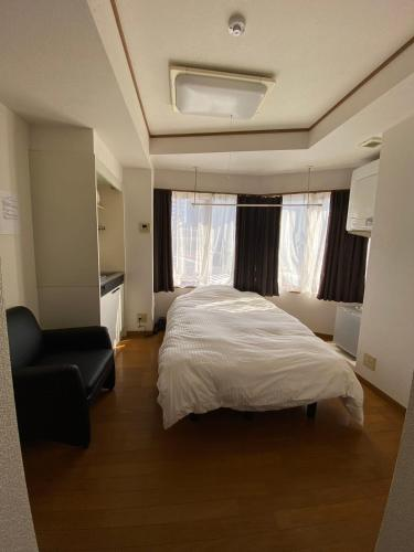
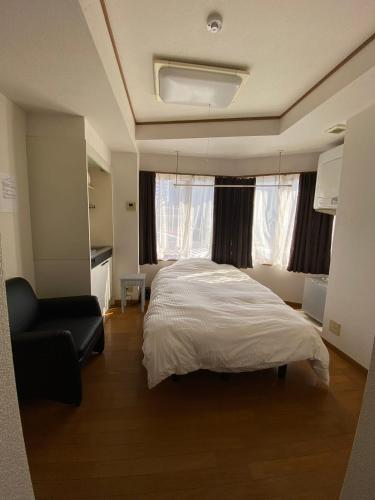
+ nightstand (133, 285)
